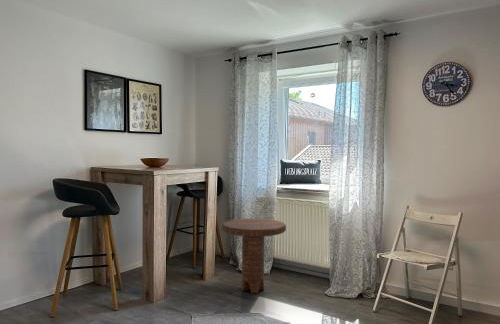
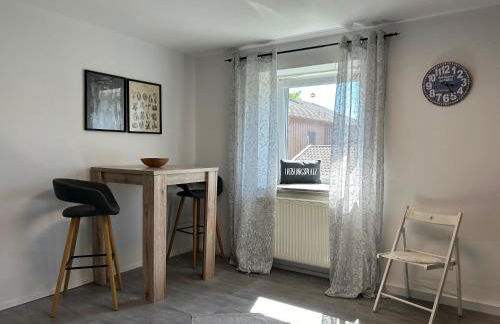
- side table (253, 256)
